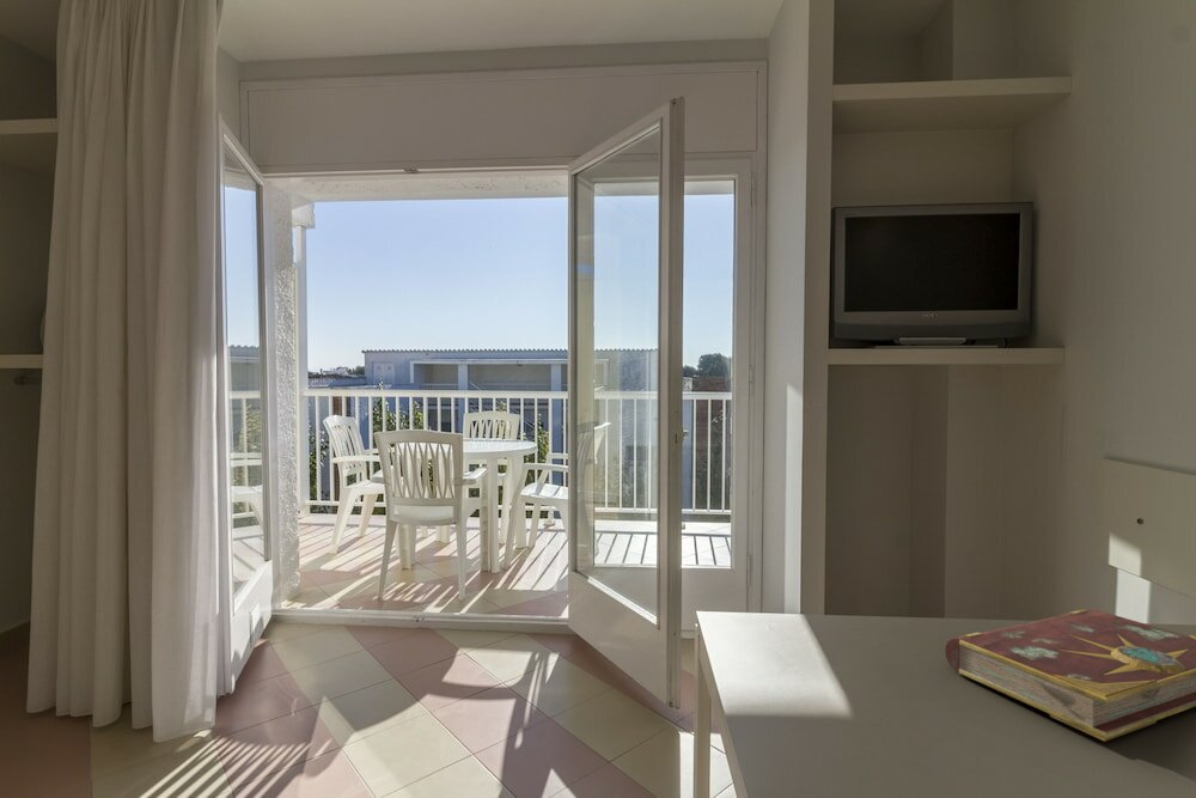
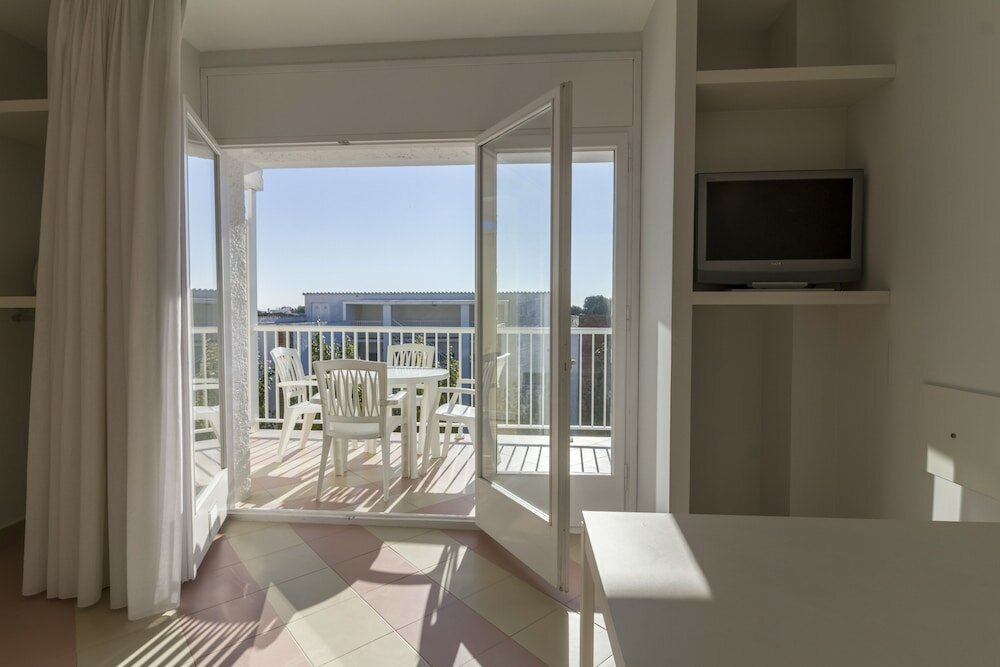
- book (1090, 658)
